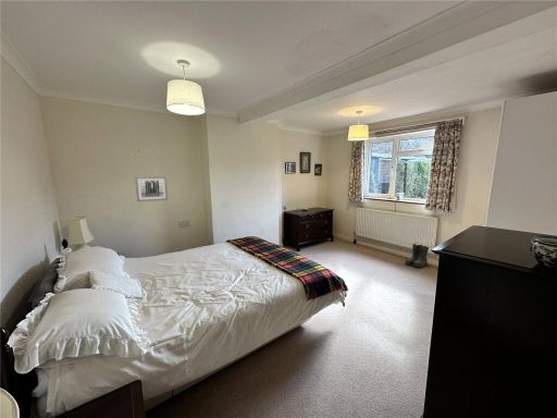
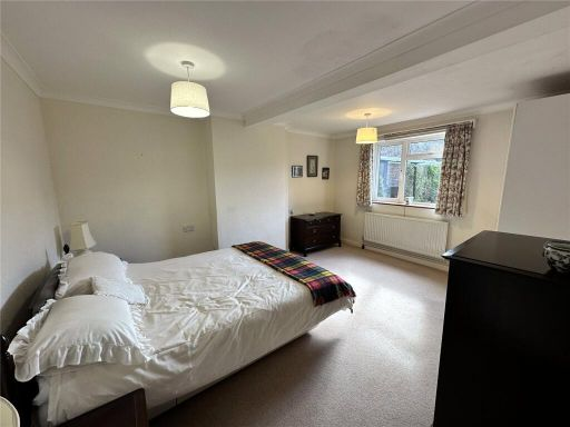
- wall art (151, 188)
- boots (417, 255)
